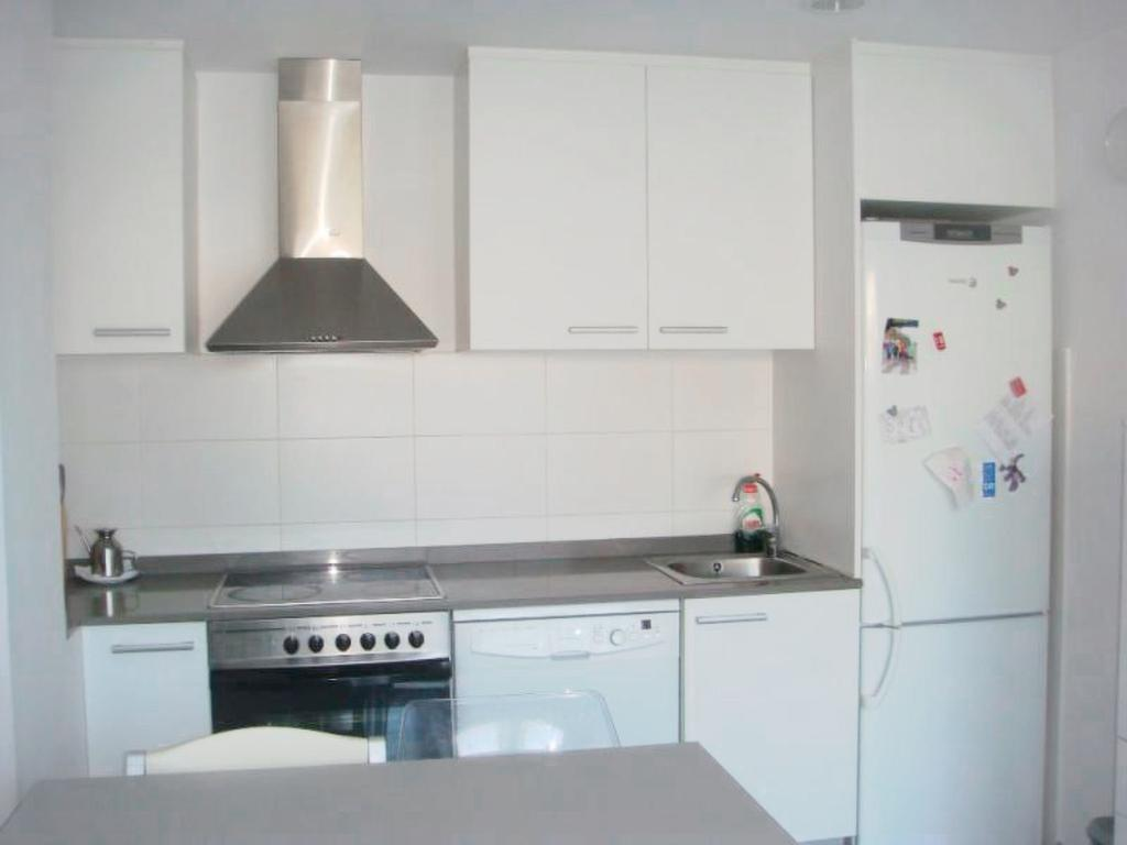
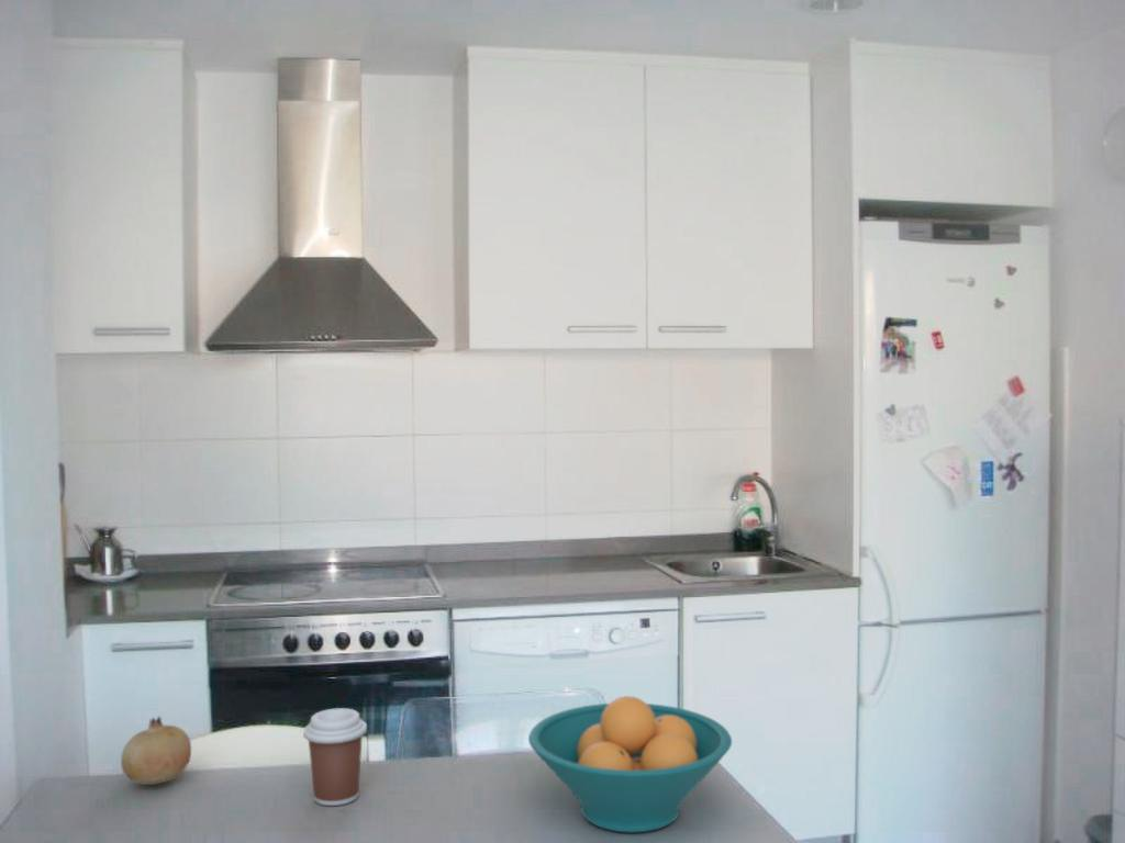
+ fruit bowl (630, 755)
+ fruit (156, 750)
+ coffee cup (335, 755)
